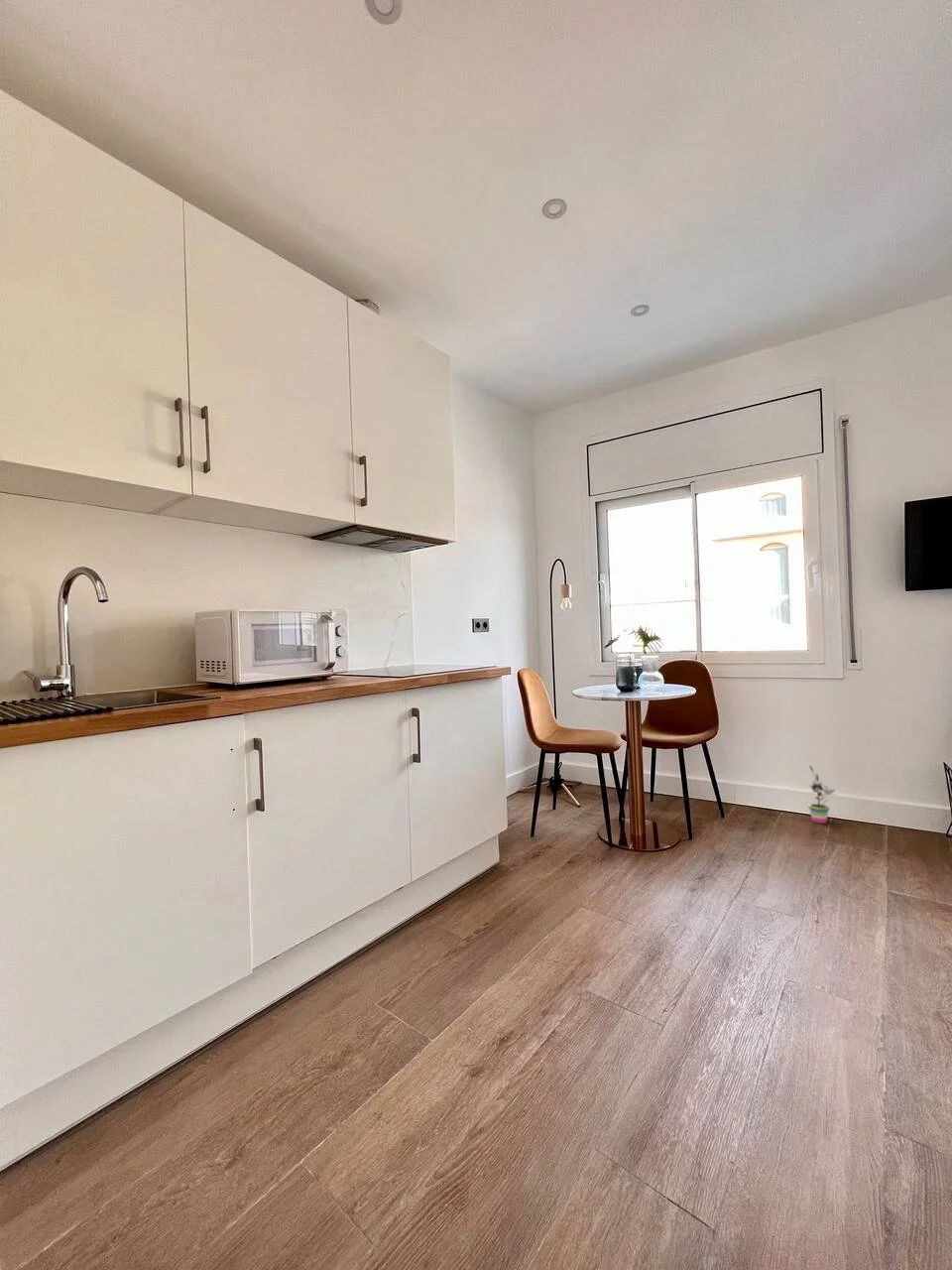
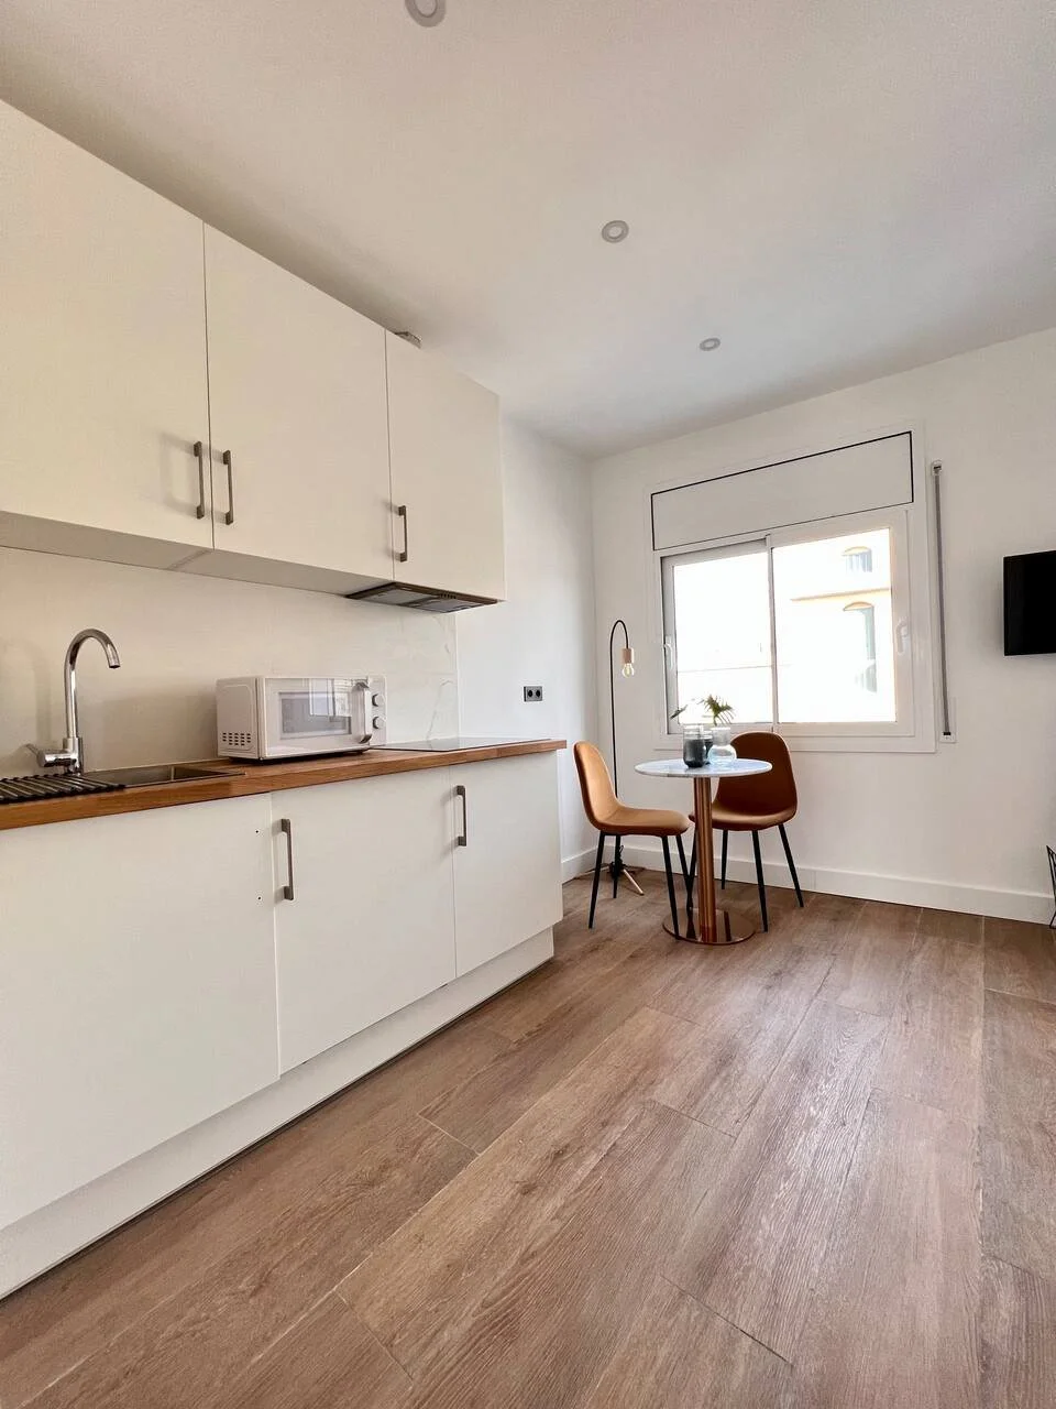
- potted plant (821, 795)
